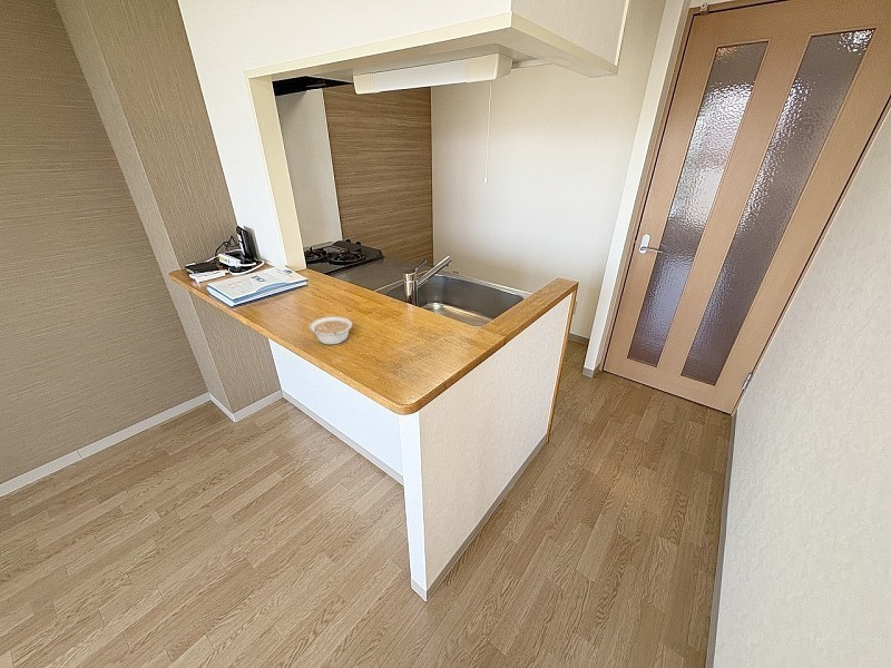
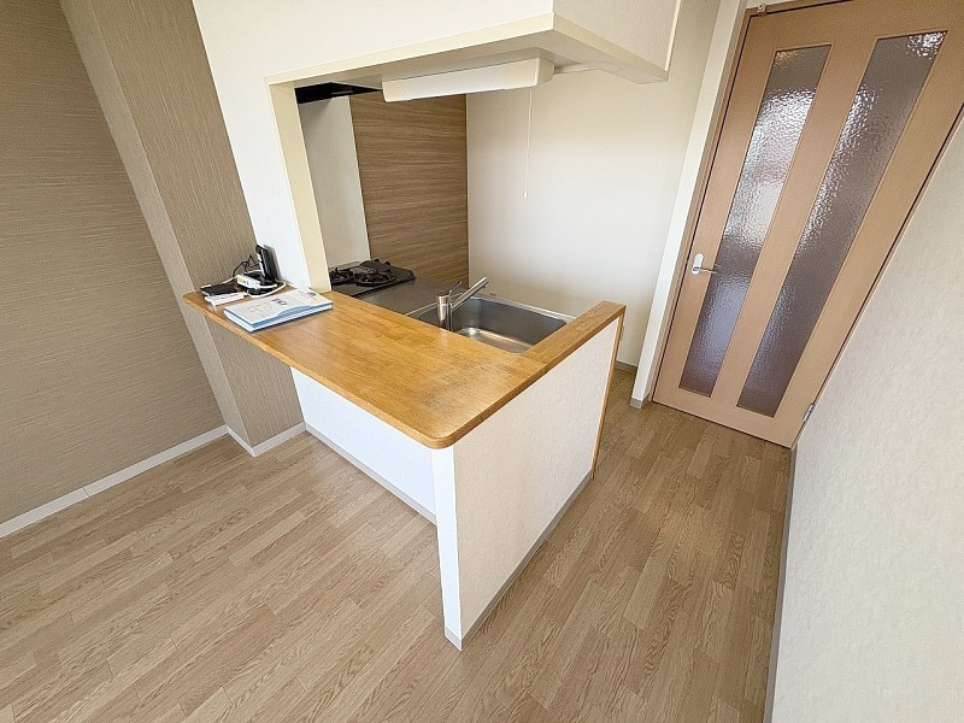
- legume (333, 330)
